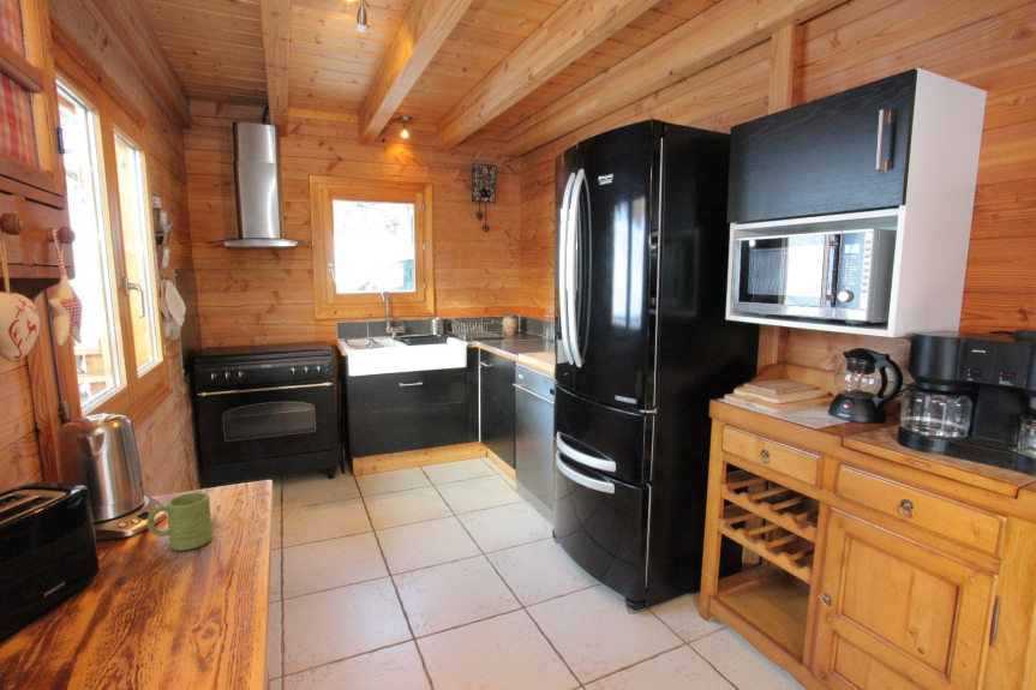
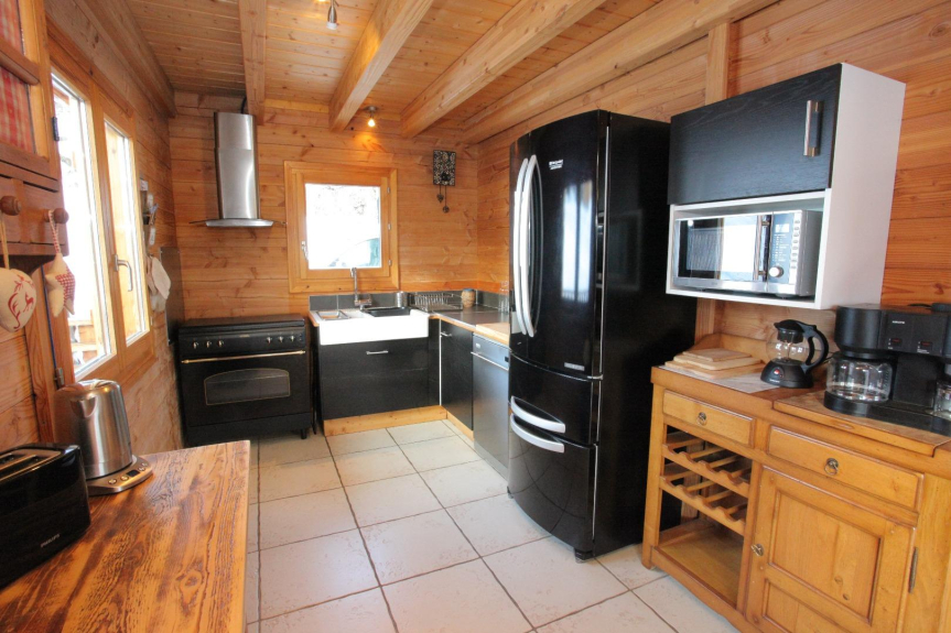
- mug (179, 522)
